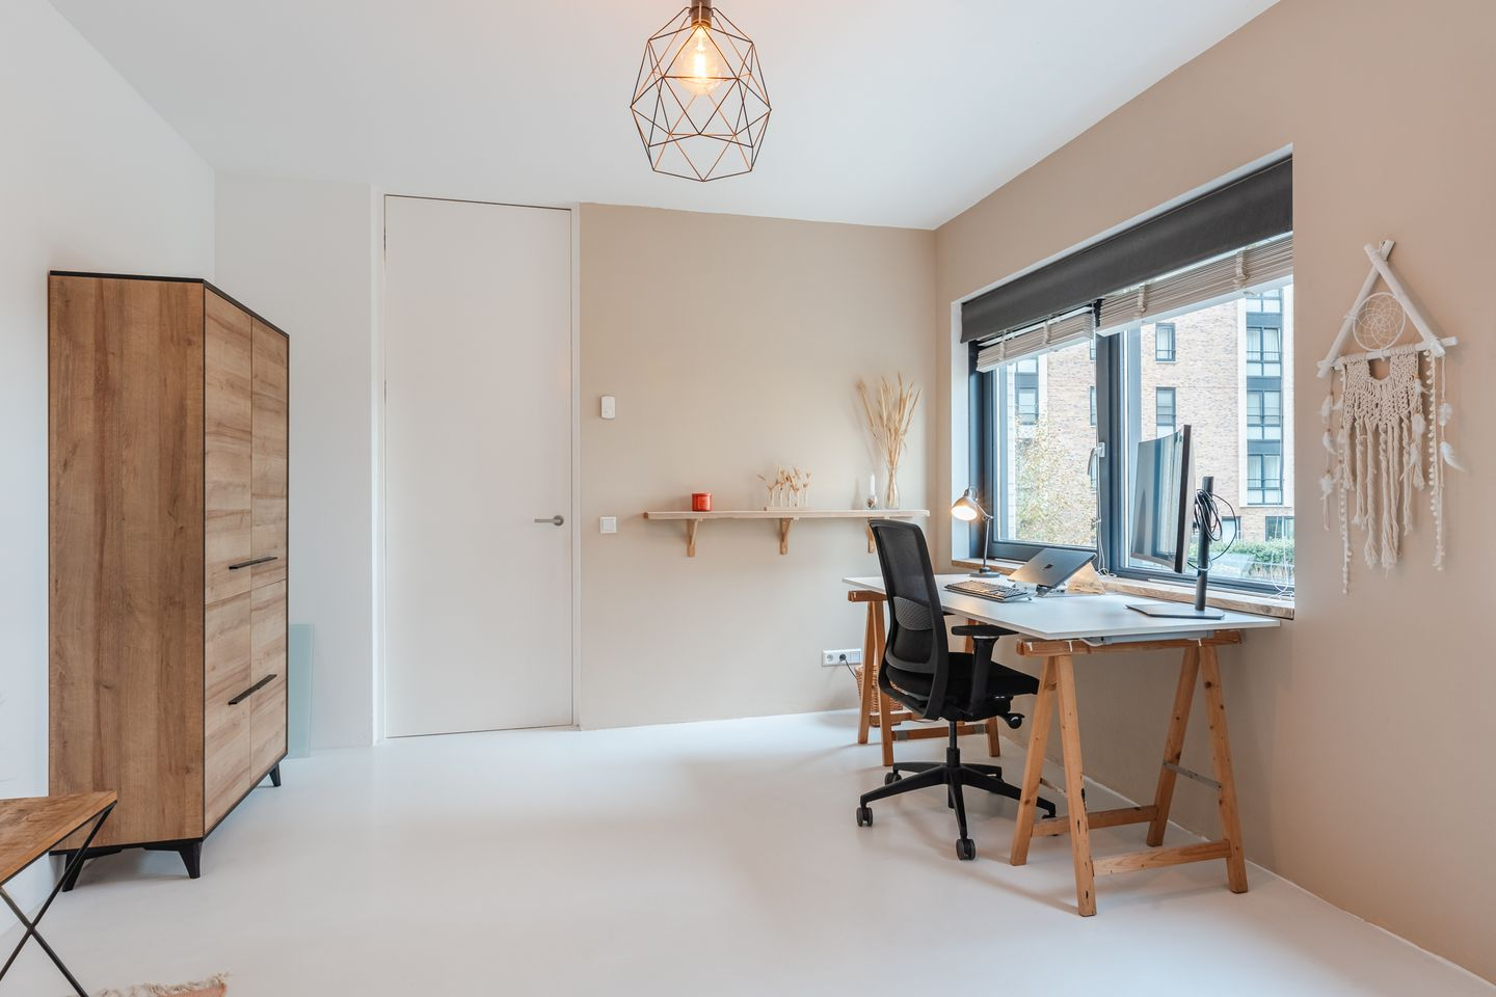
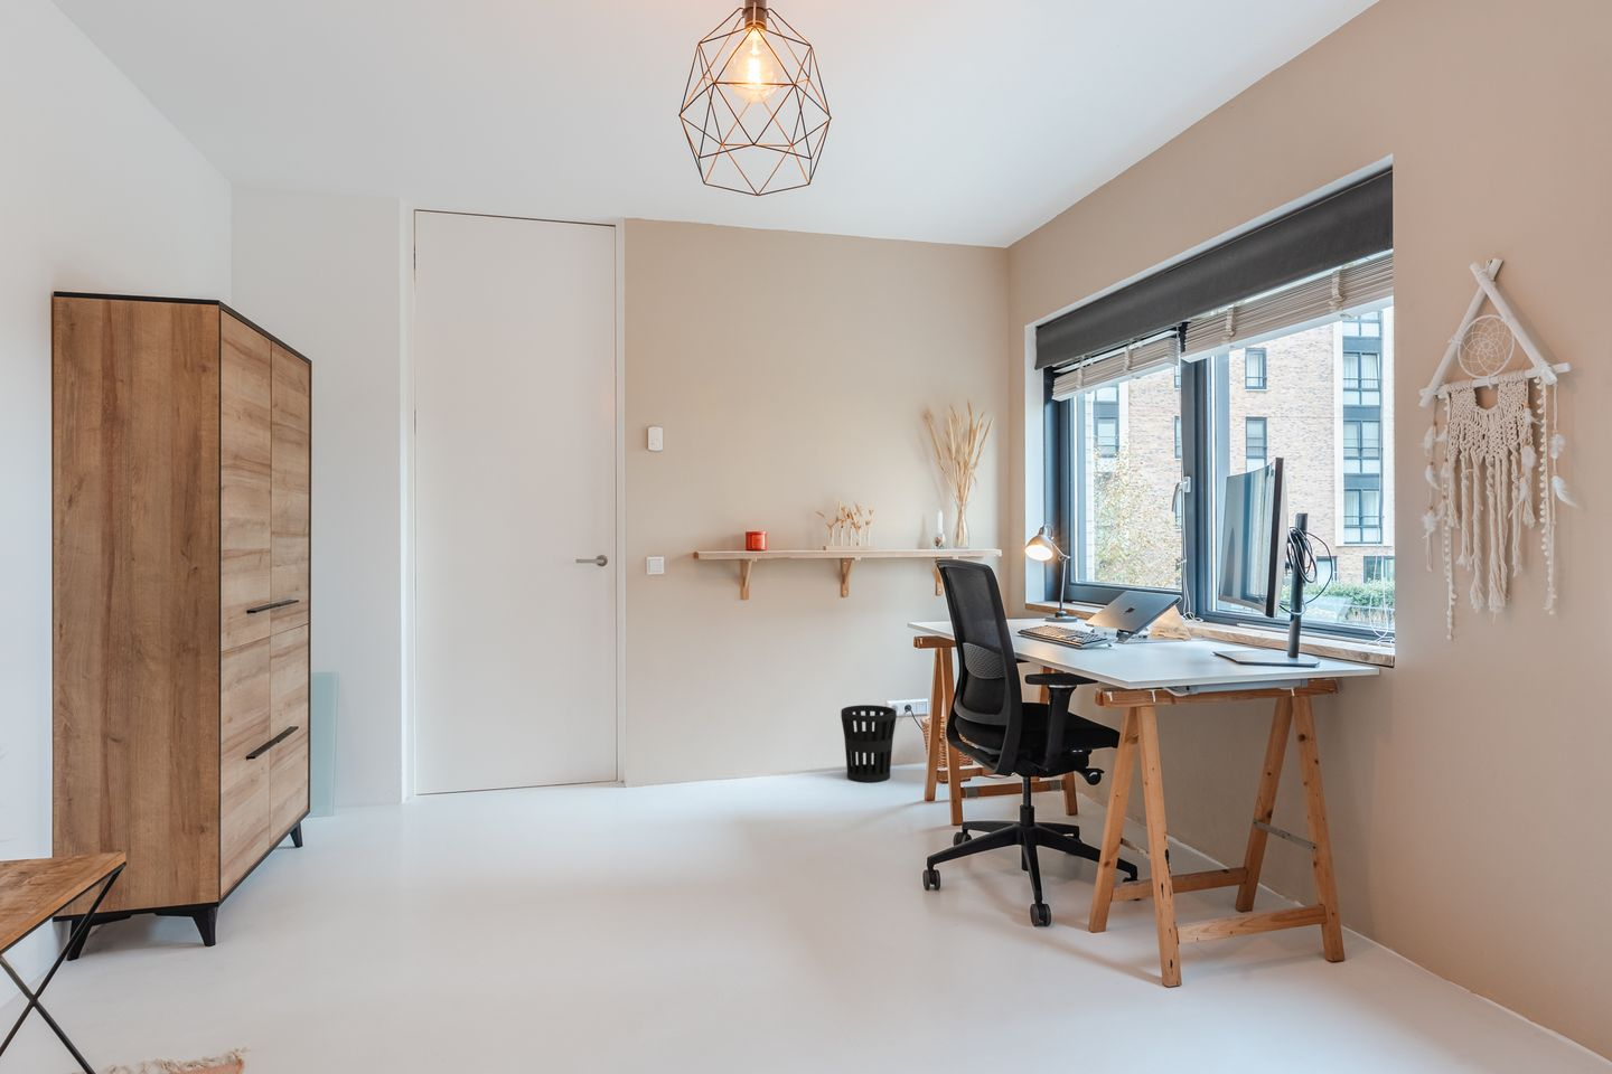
+ wastebasket (867, 743)
